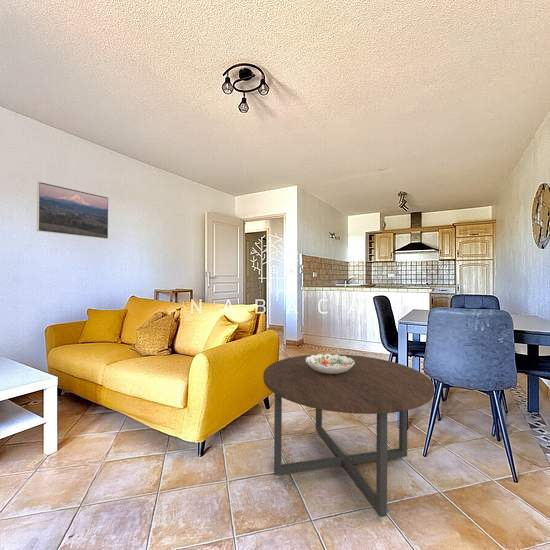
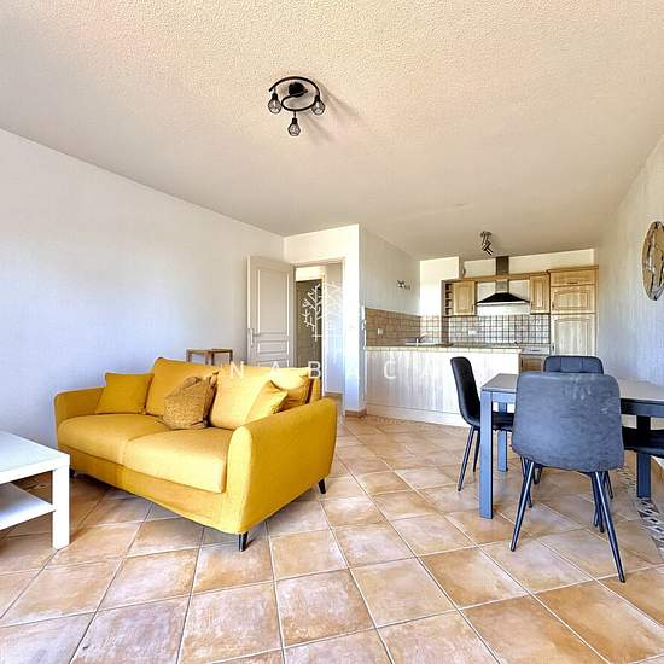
- coffee table (343, 412)
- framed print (75, 212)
- decorative bowl (329, 364)
